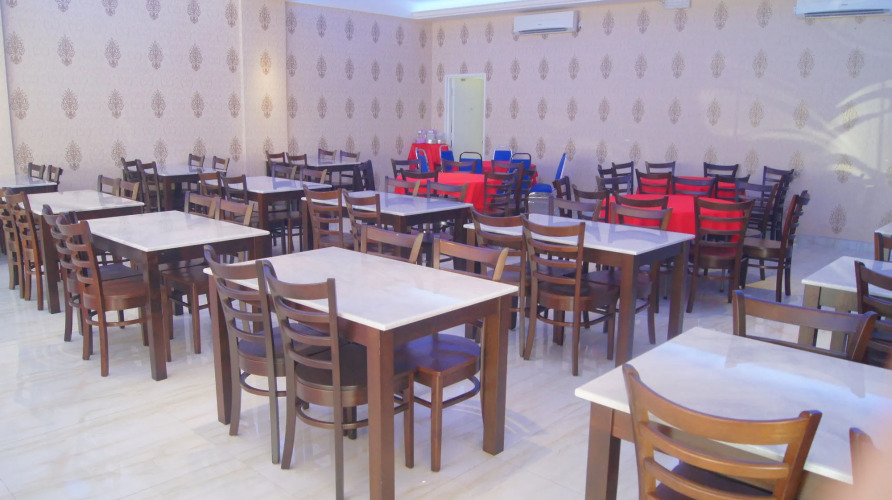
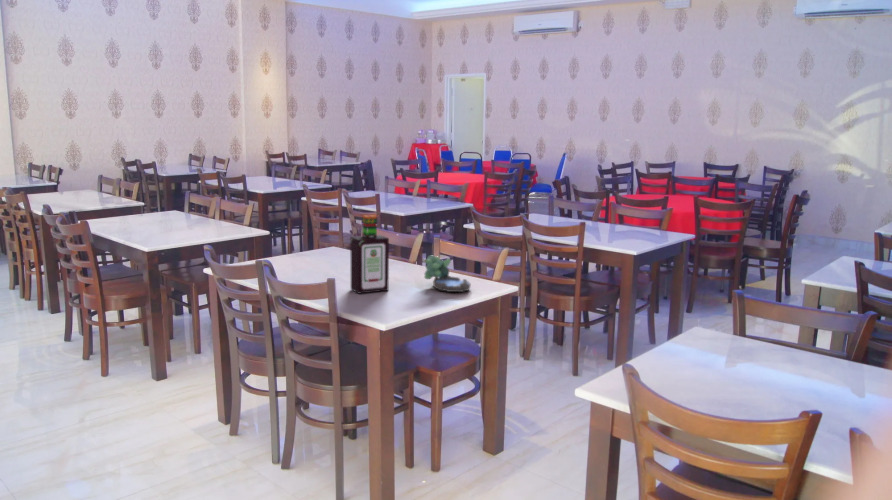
+ bottle (369, 253)
+ plant (446, 272)
